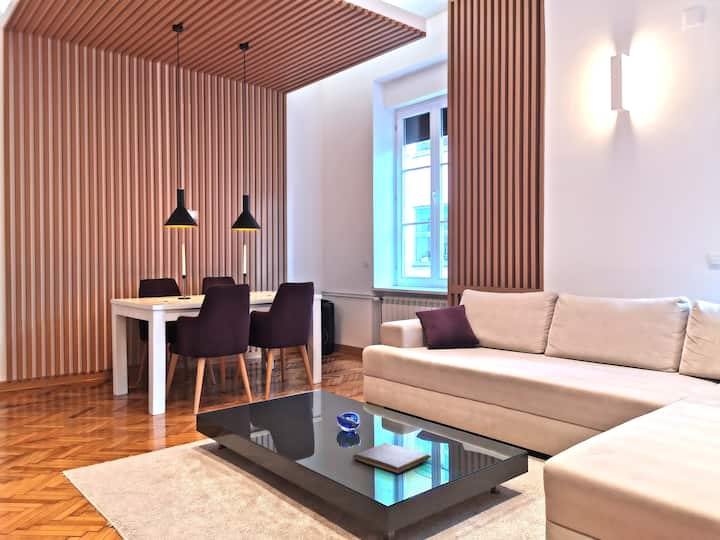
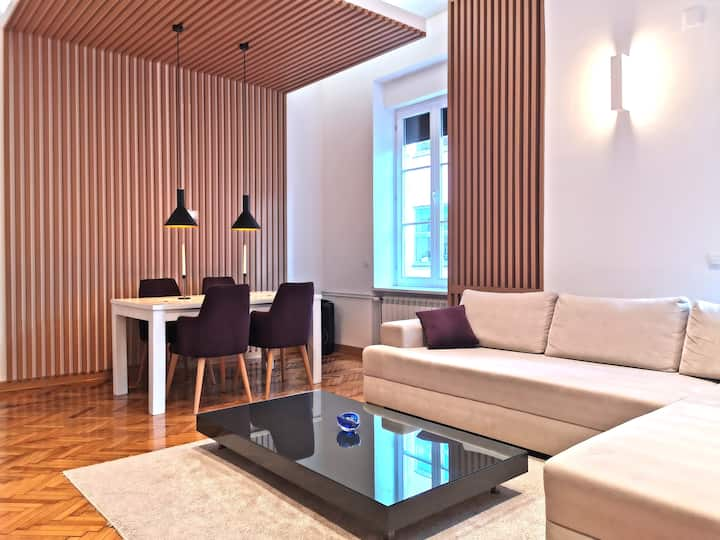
- book (391, 456)
